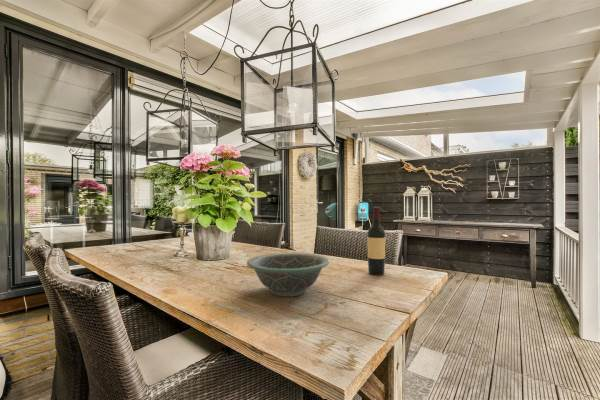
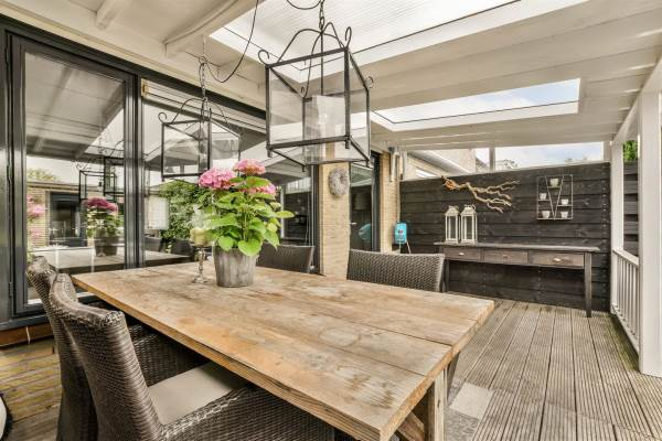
- wine bottle (376, 240)
- decorative bowl (288, 275)
